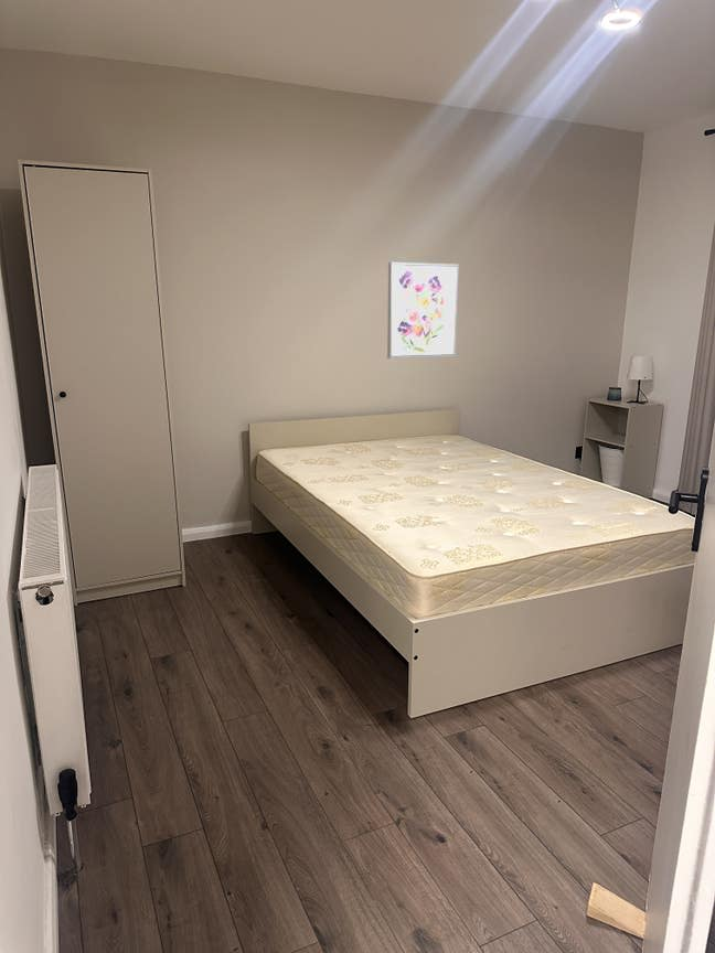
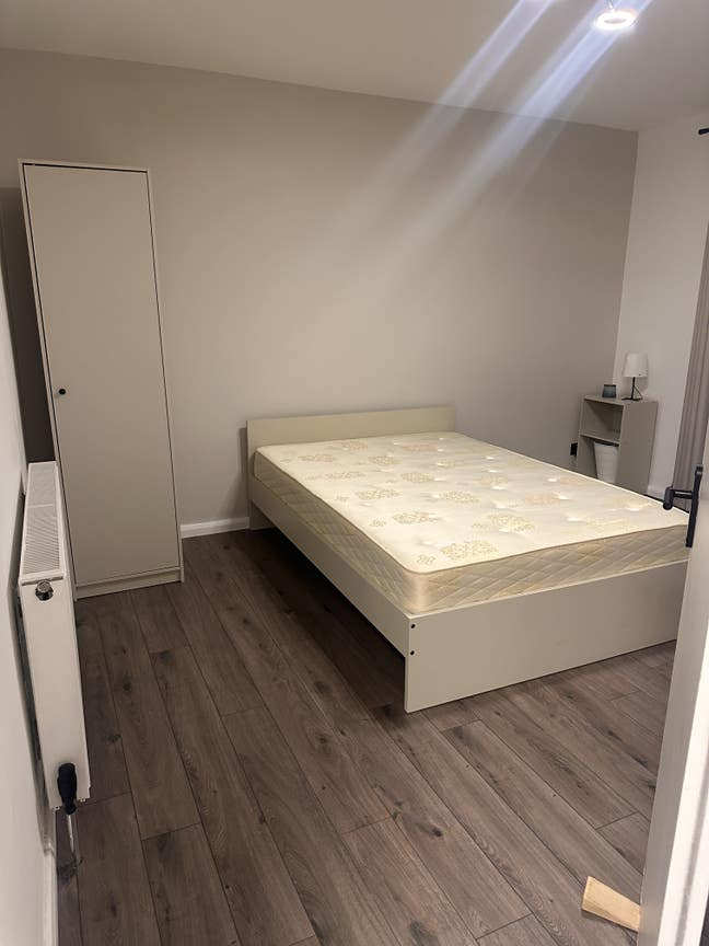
- wall art (423, 311)
